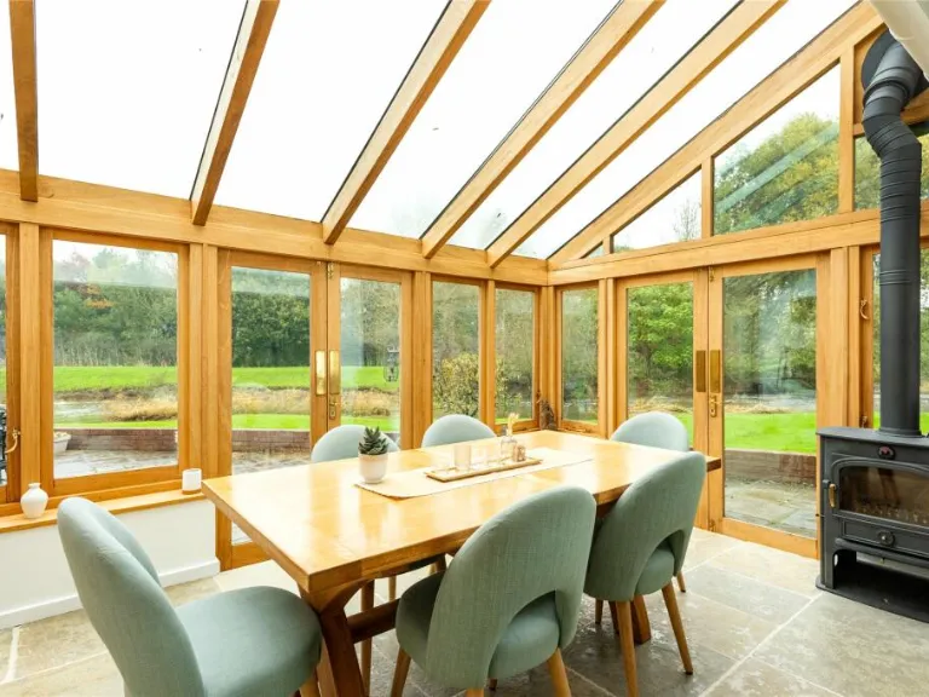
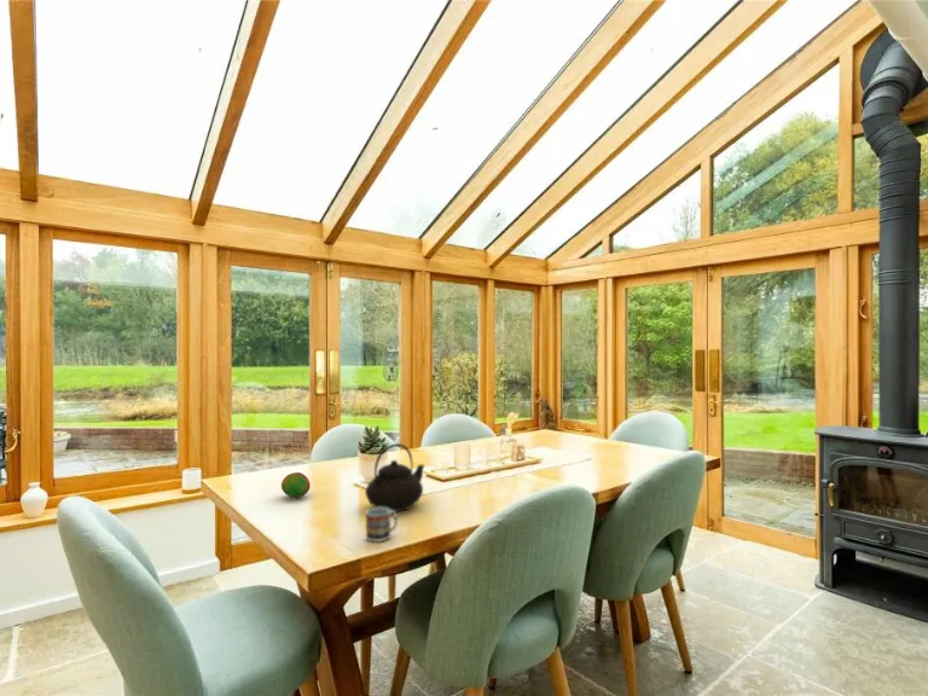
+ cup (382, 522)
+ fruit (296, 485)
+ teapot (399, 474)
